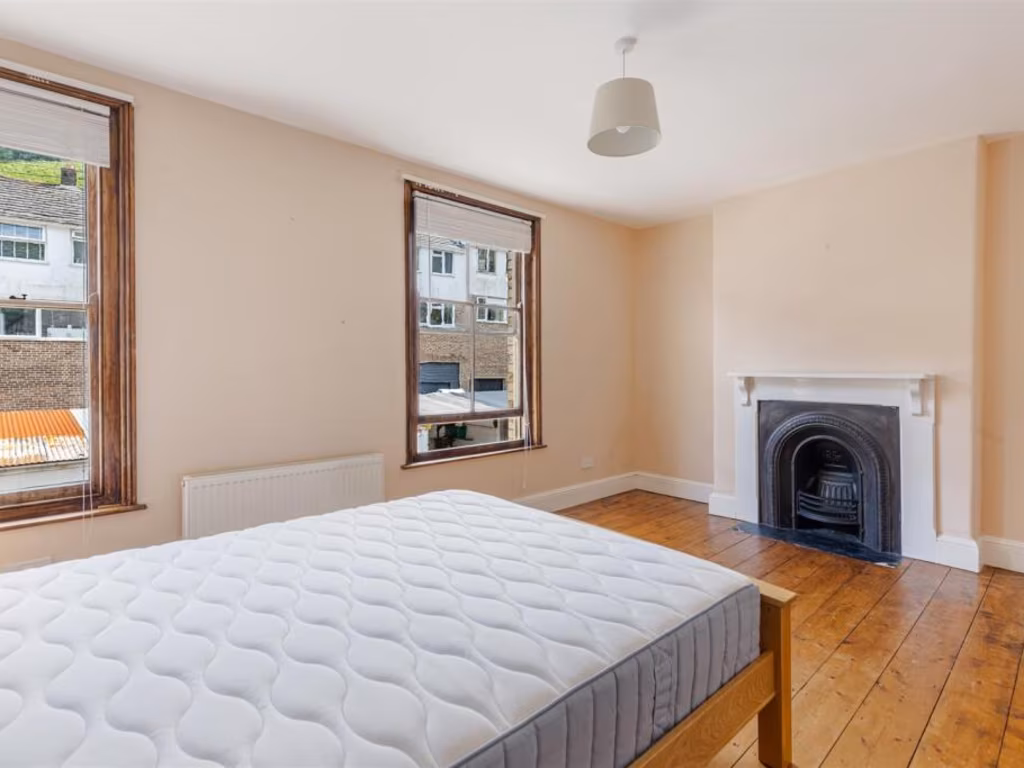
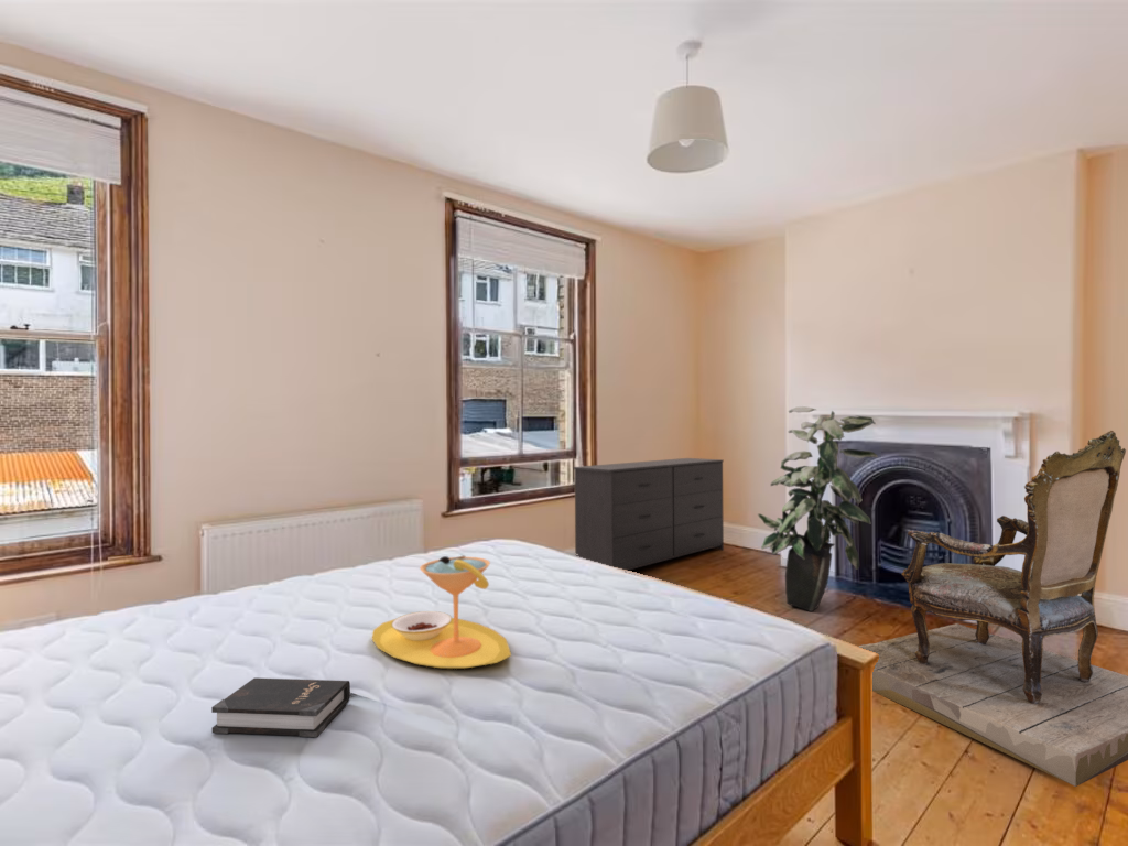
+ dresser (655, 511)
+ armchair (999, 561)
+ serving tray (444, 589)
+ indoor plant (814, 507)
+ hardback book (284, 704)
